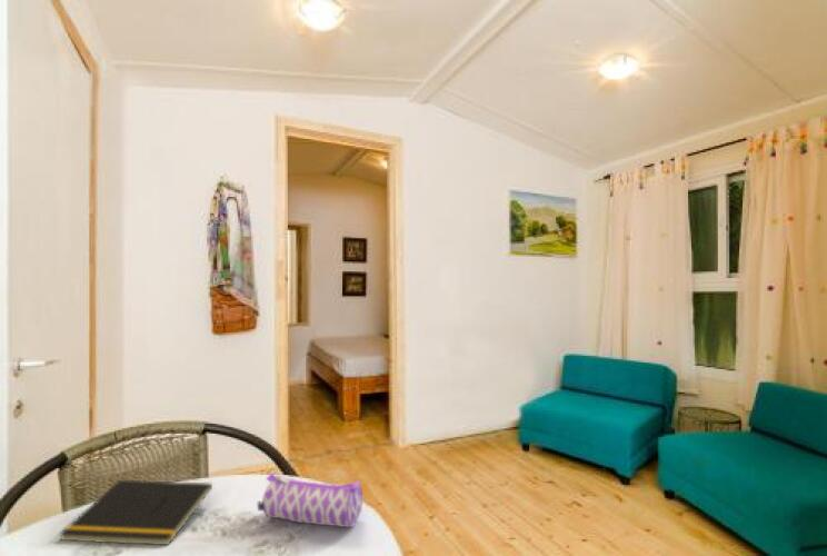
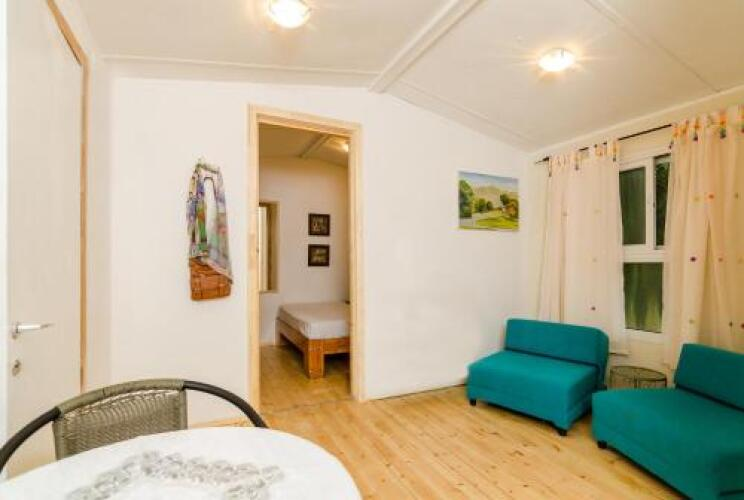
- notepad (141, 509)
- pencil case (312, 497)
